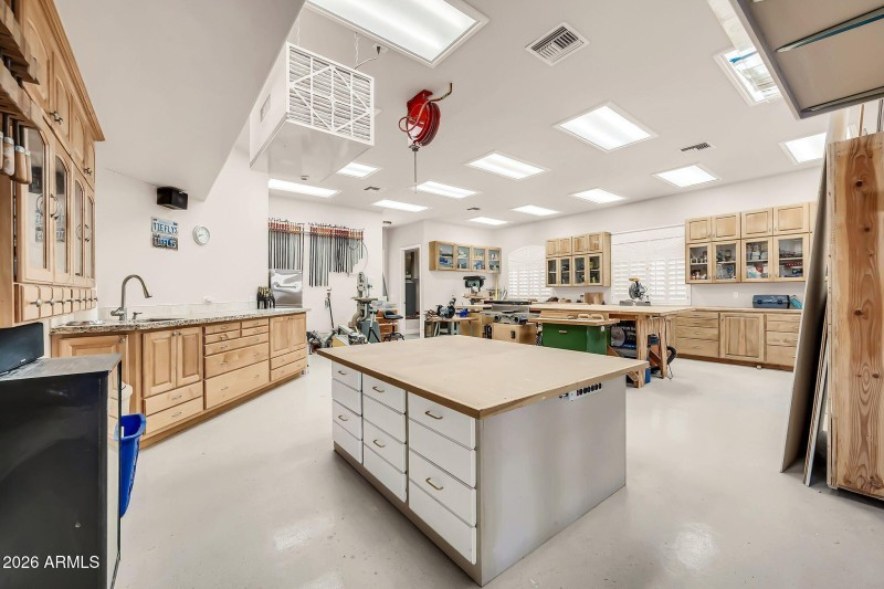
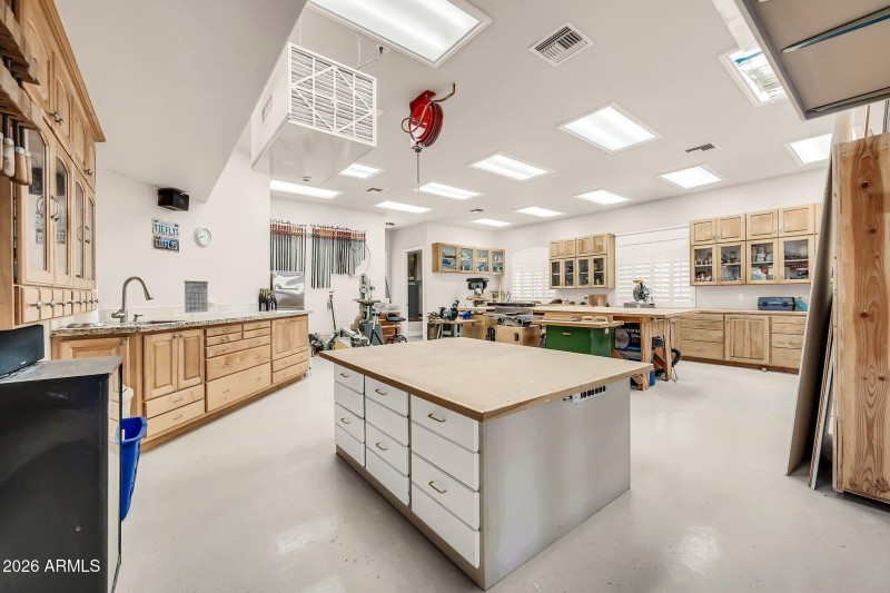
+ calendar (196, 293)
